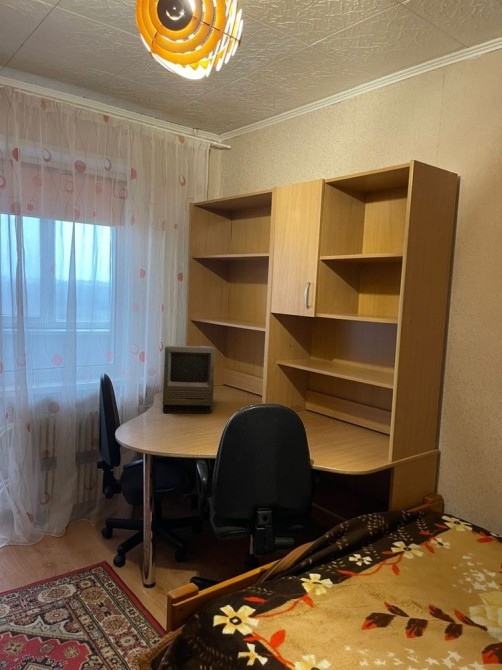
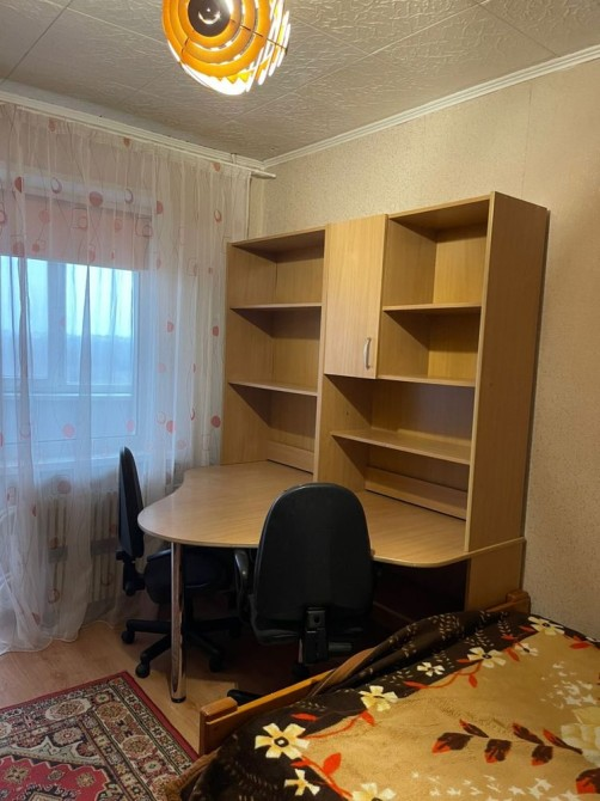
- monitor (188, 376)
